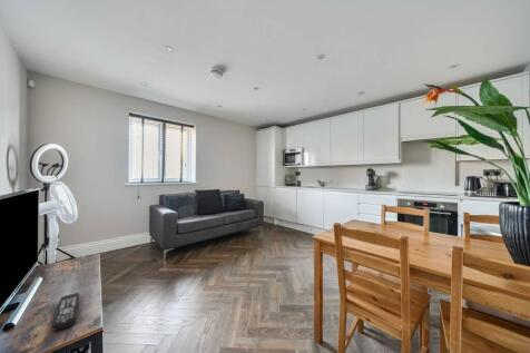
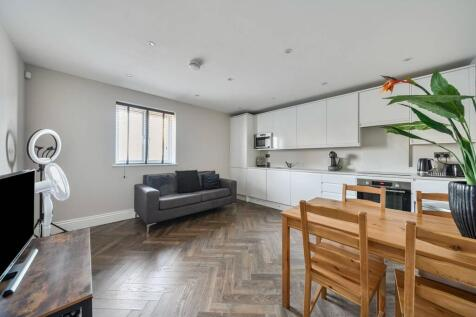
- remote control (67, 308)
